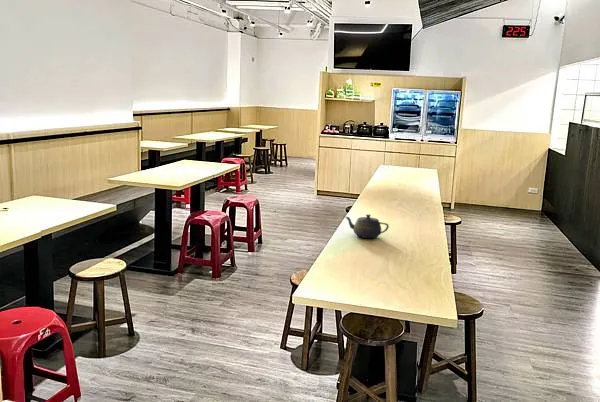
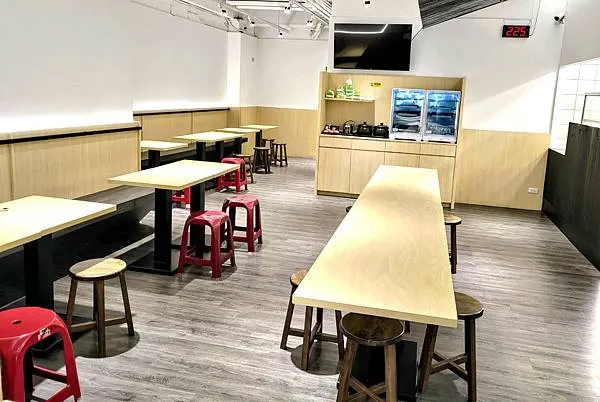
- teapot (366, 225)
